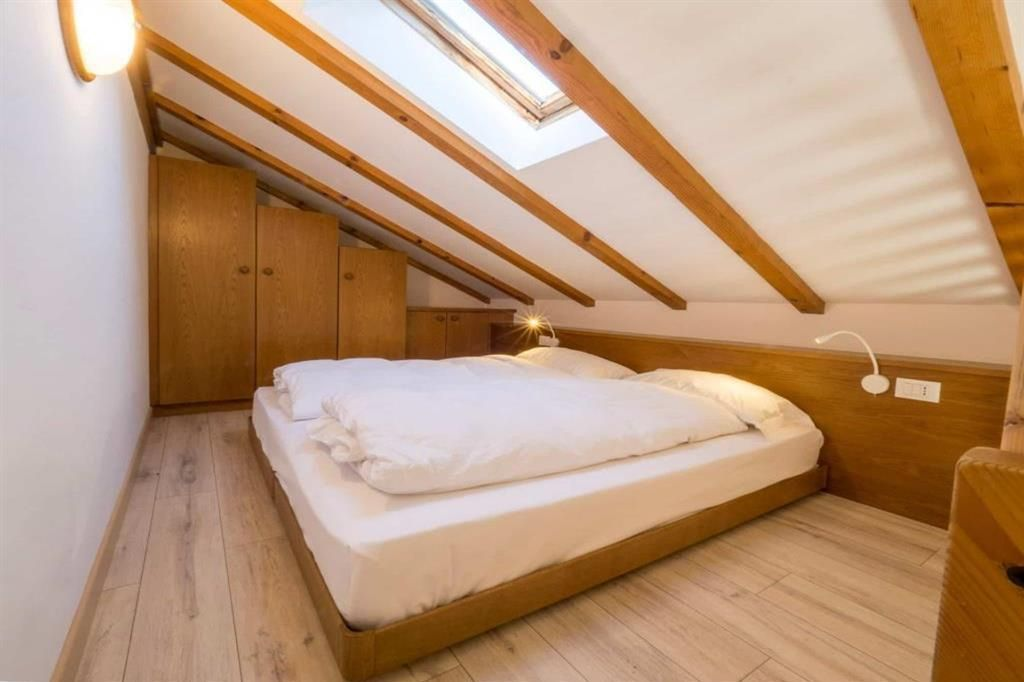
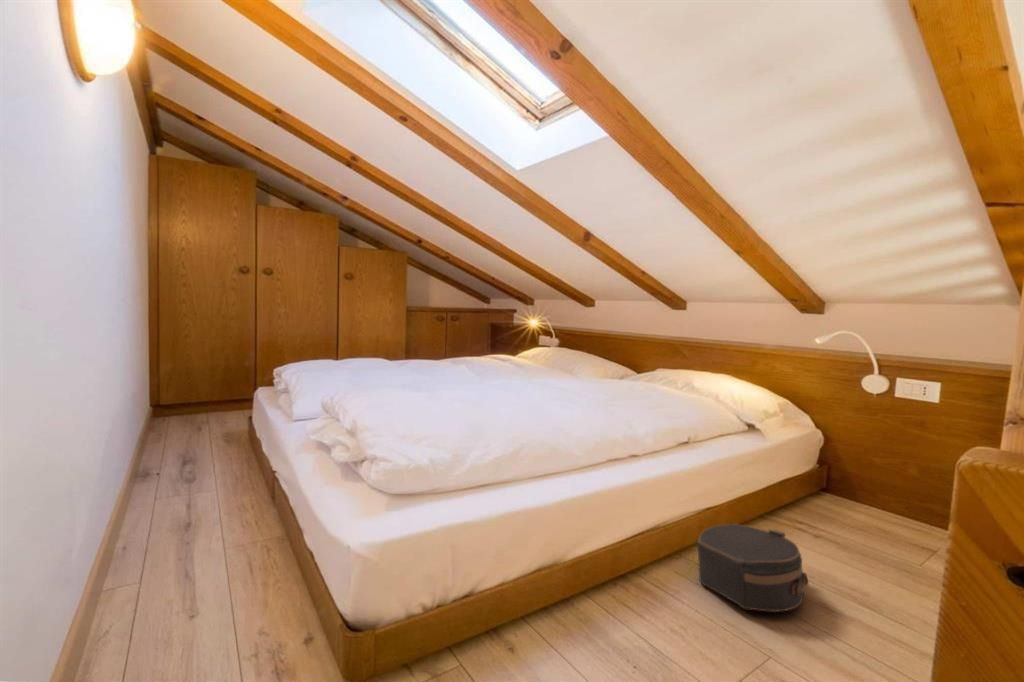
+ hat box (756, 561)
